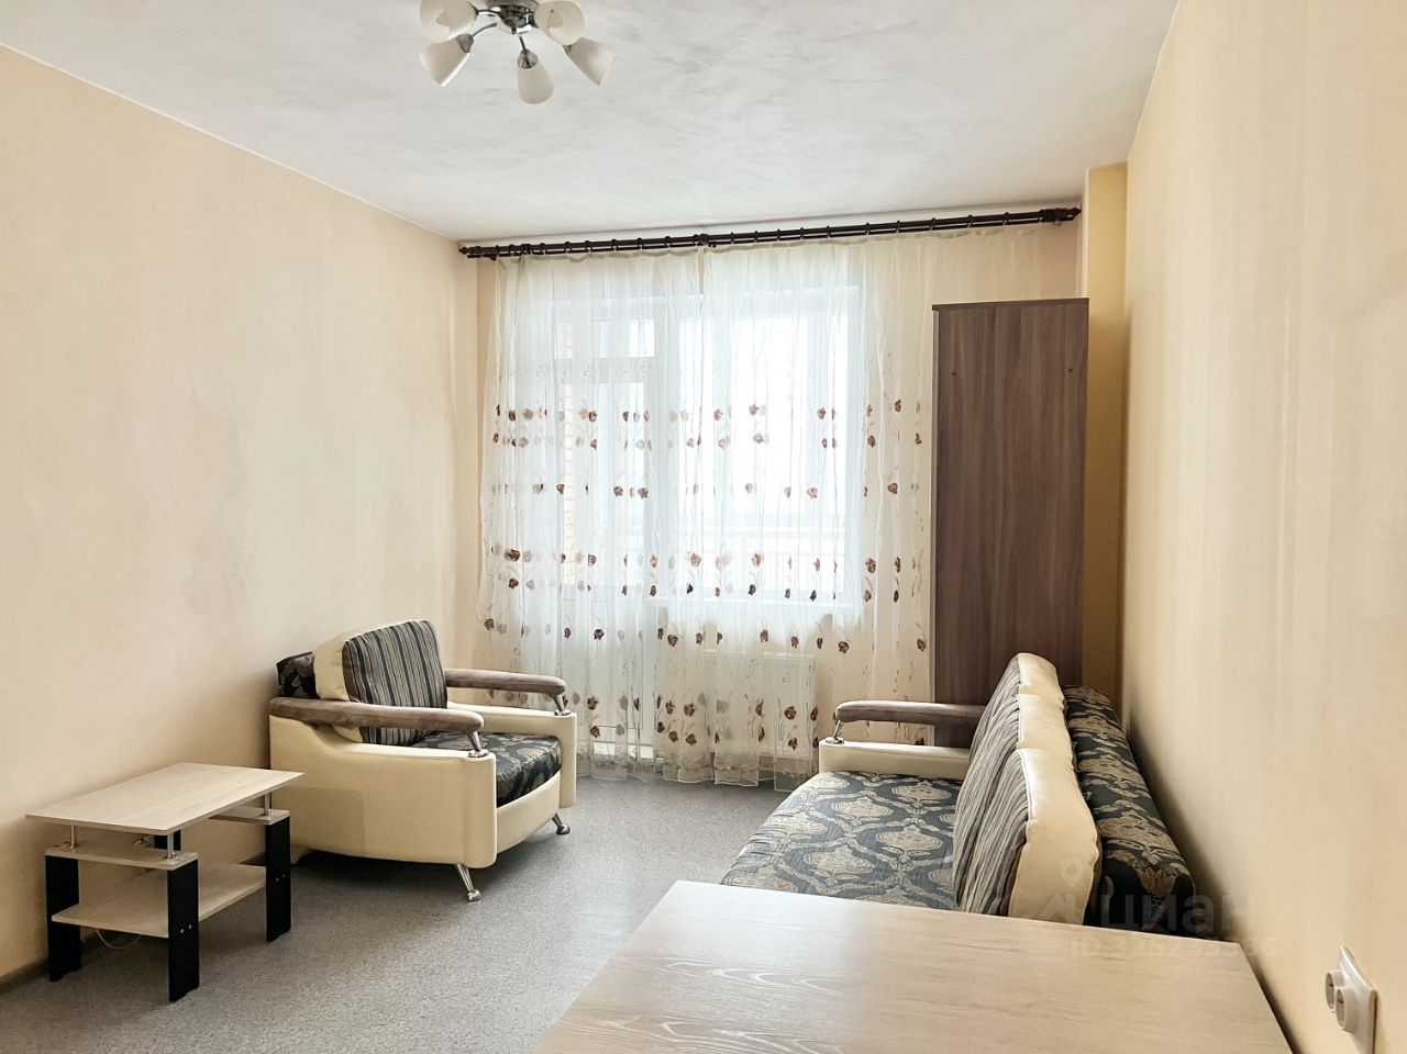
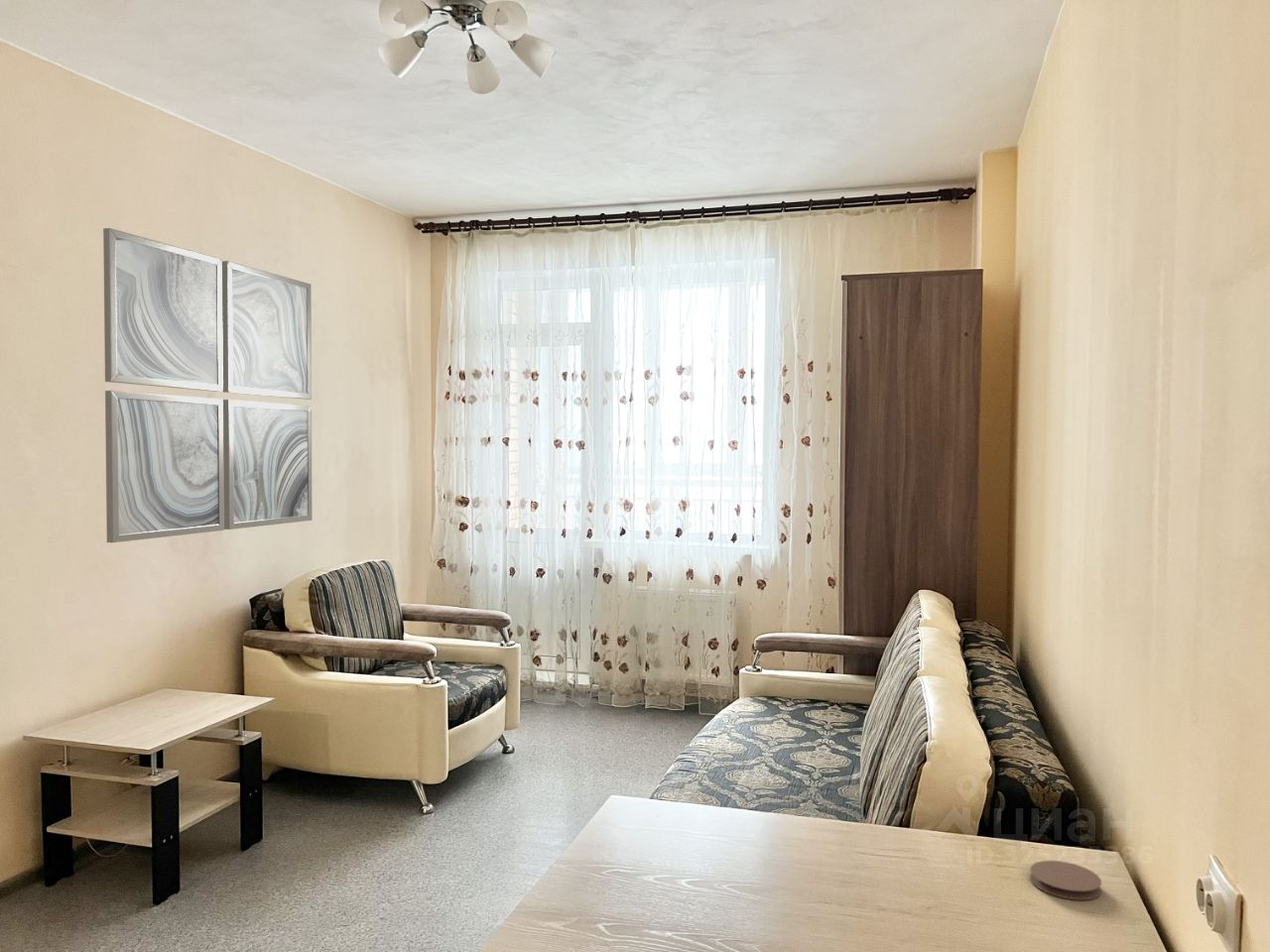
+ coaster (1065, 879)
+ wall art (222, 399)
